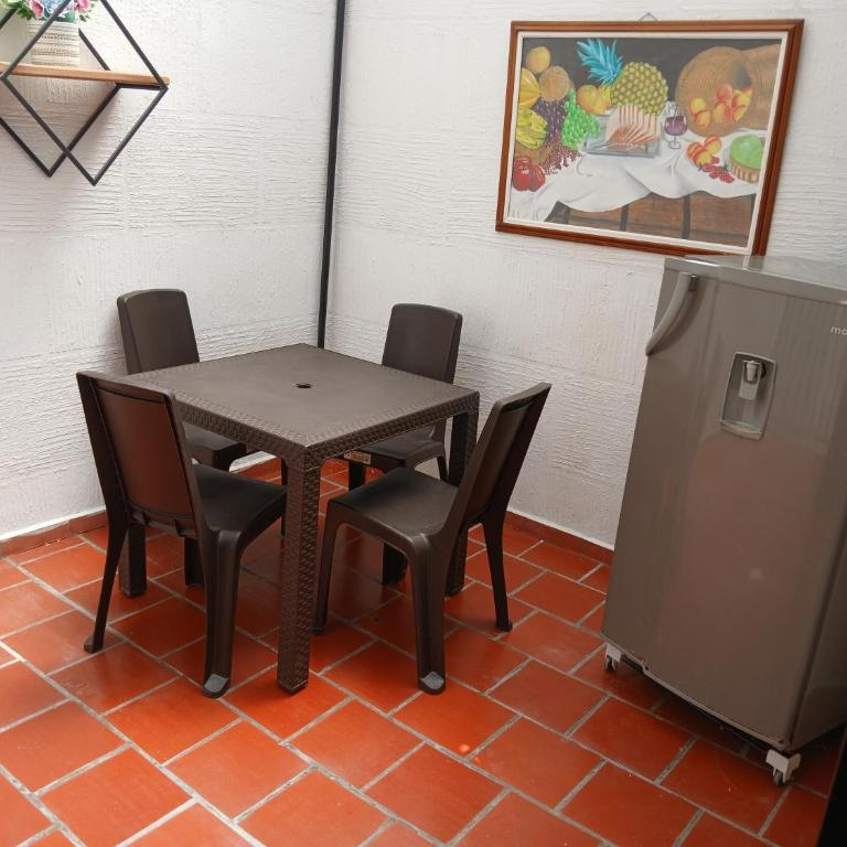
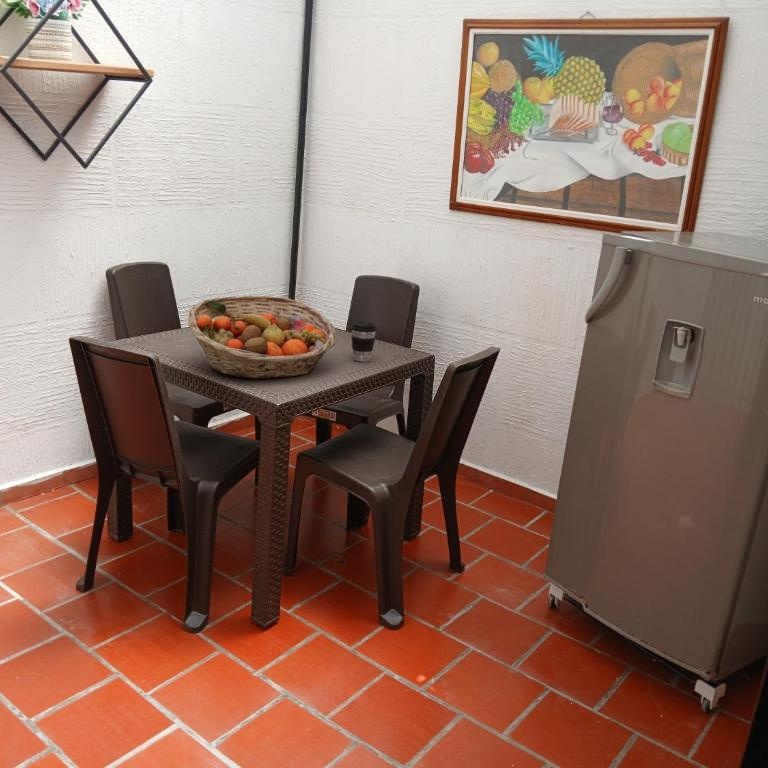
+ coffee cup (362, 341)
+ fruit basket (262, 336)
